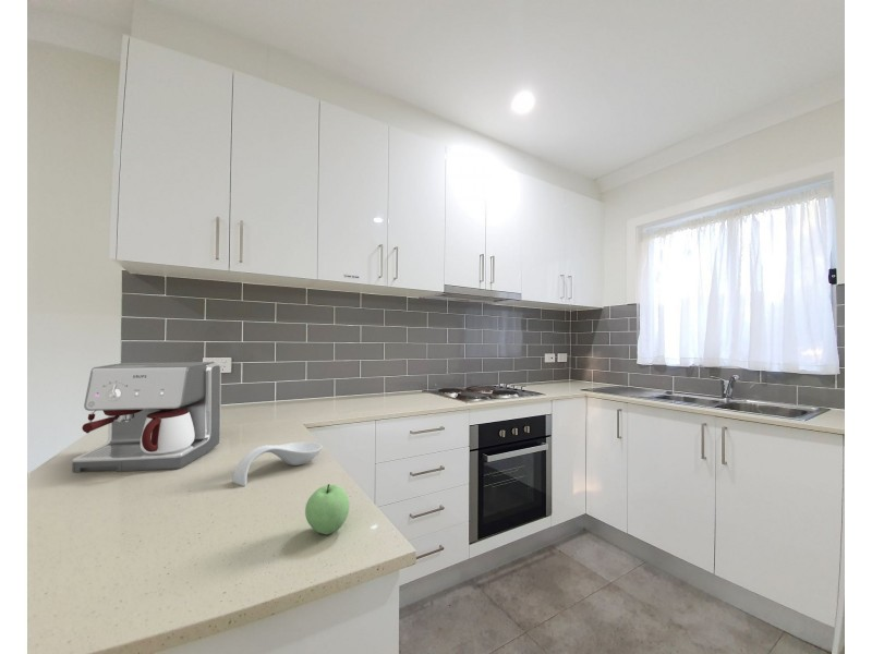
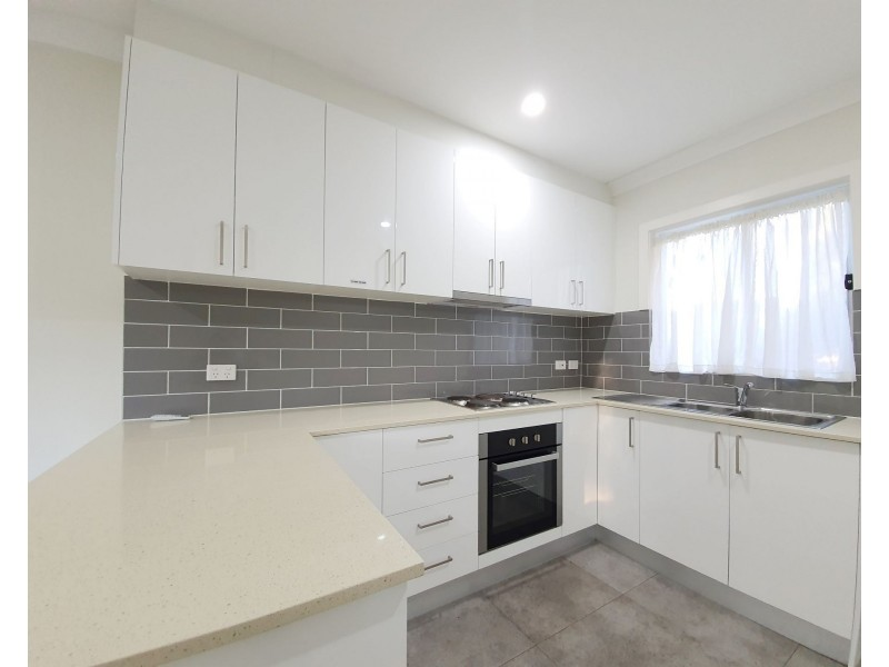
- apple (327, 507)
- spoon rest (281, 455)
- coffee maker (154, 410)
